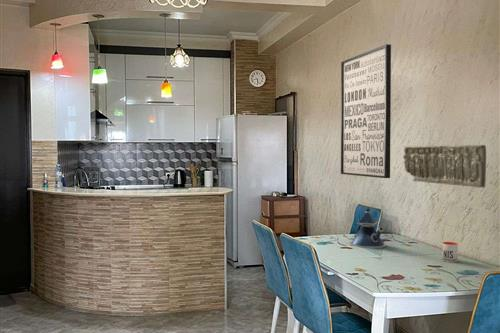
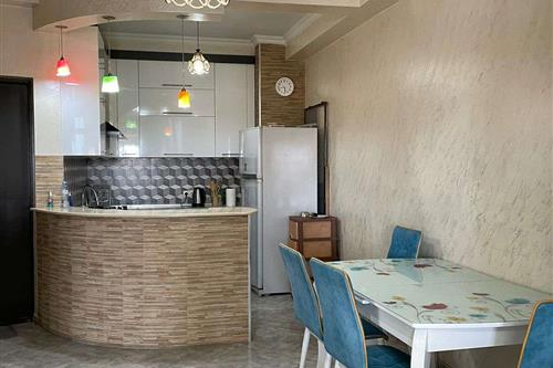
- wall art (363, 115)
- mug (448, 251)
- relief panel (439, 164)
- teapot (367, 226)
